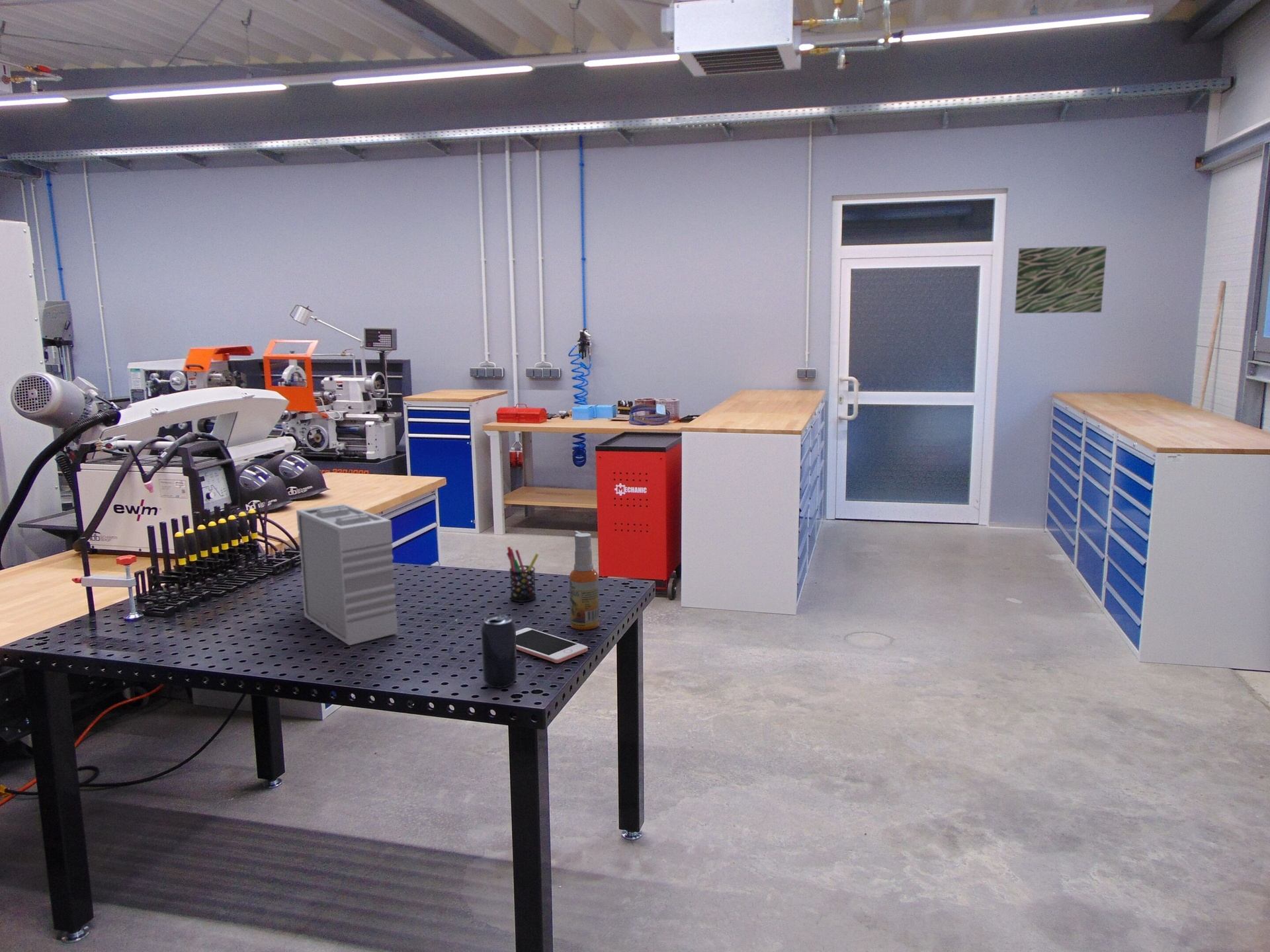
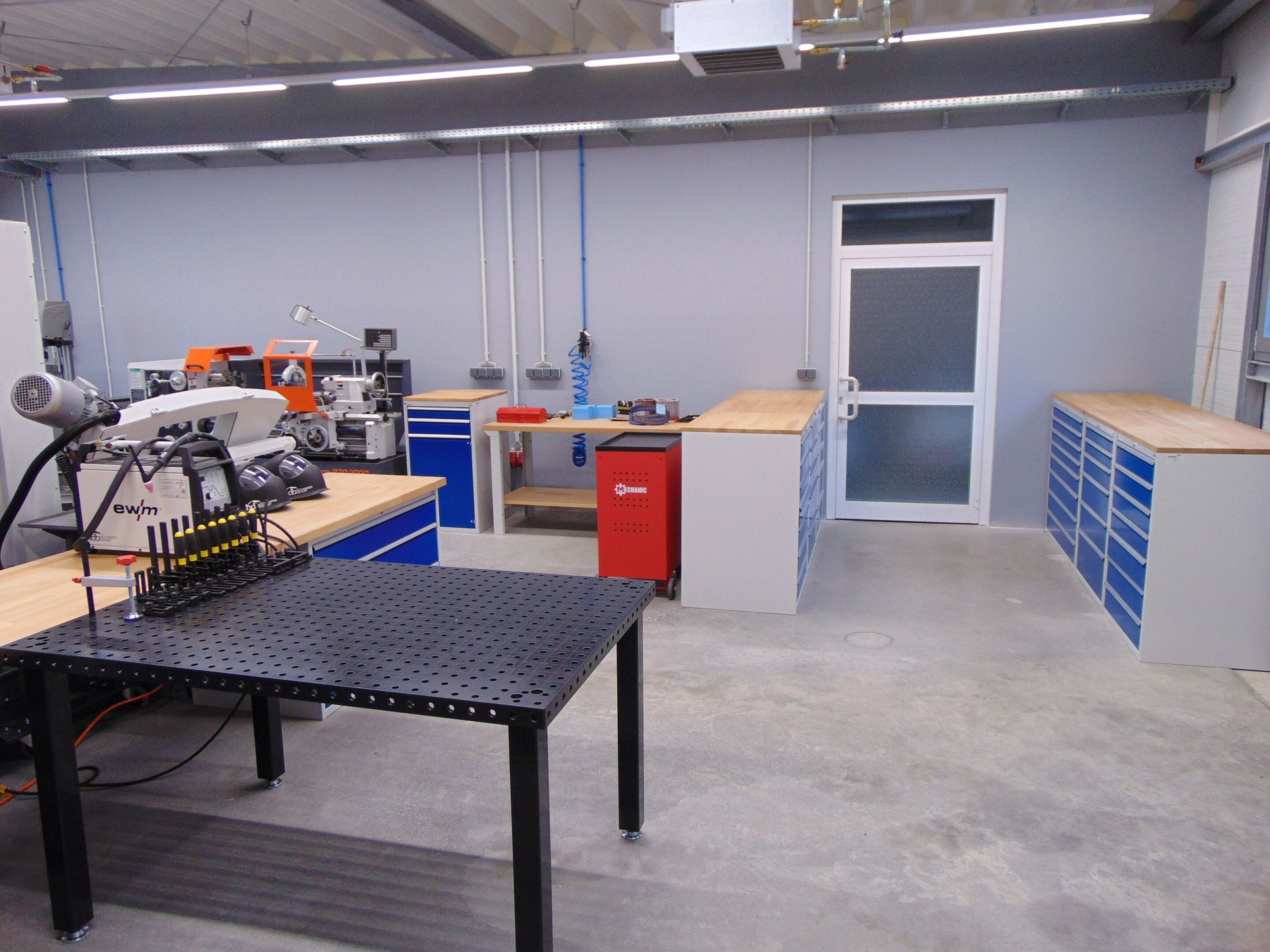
- beverage can (499, 651)
- spray bottle (583, 579)
- tool organizer (353, 555)
- cell phone (541, 645)
- wall art (1060, 280)
- pen holder (520, 573)
